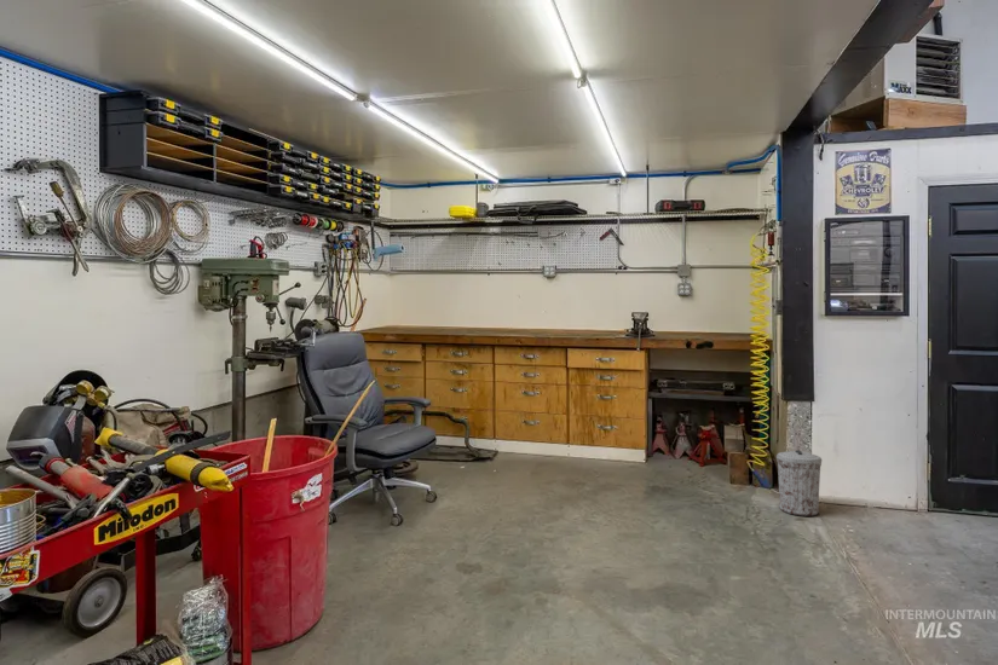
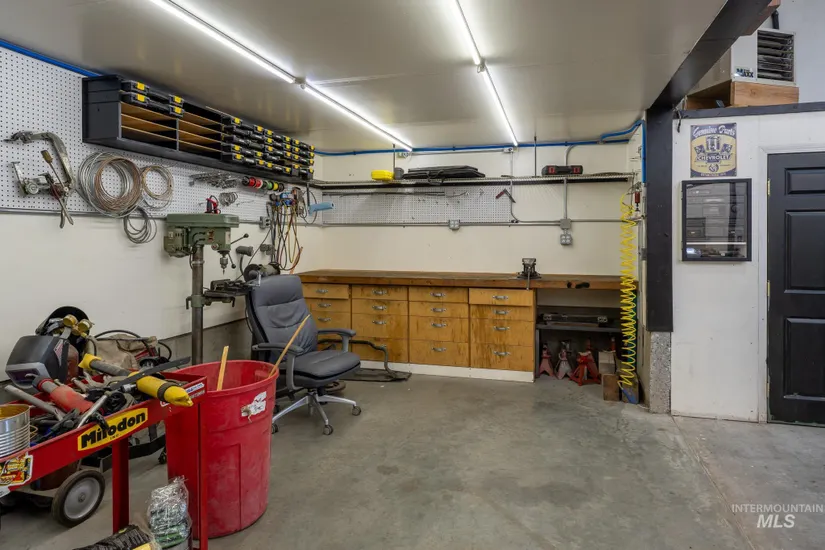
- trash can (798, 480)
